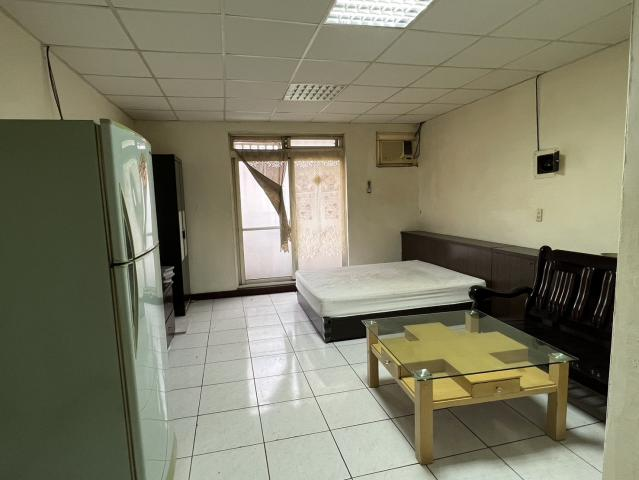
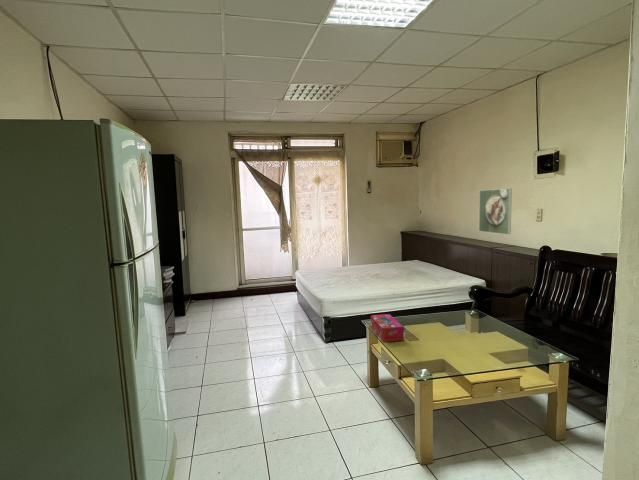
+ tissue box (386, 327)
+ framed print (494, 211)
